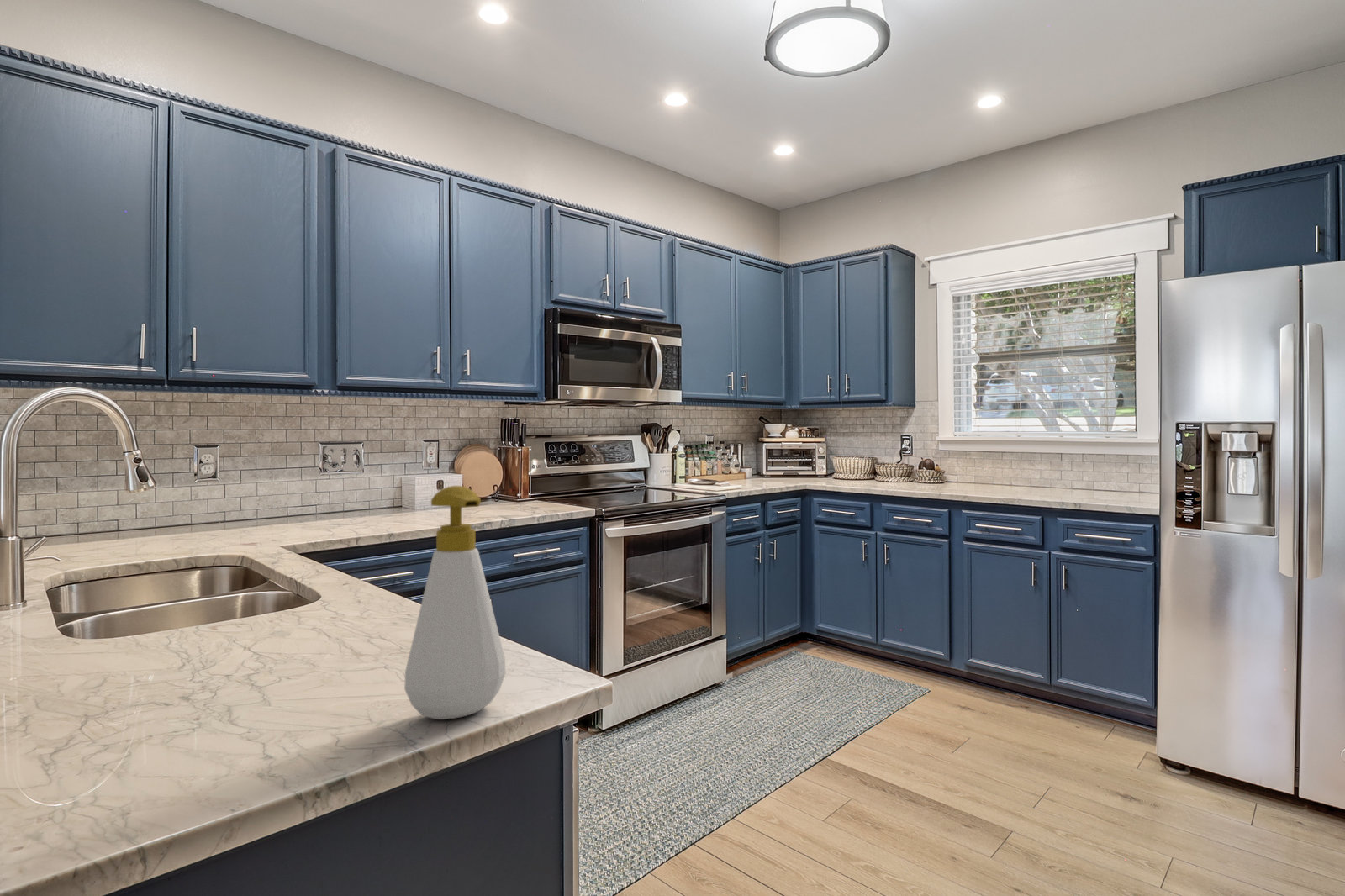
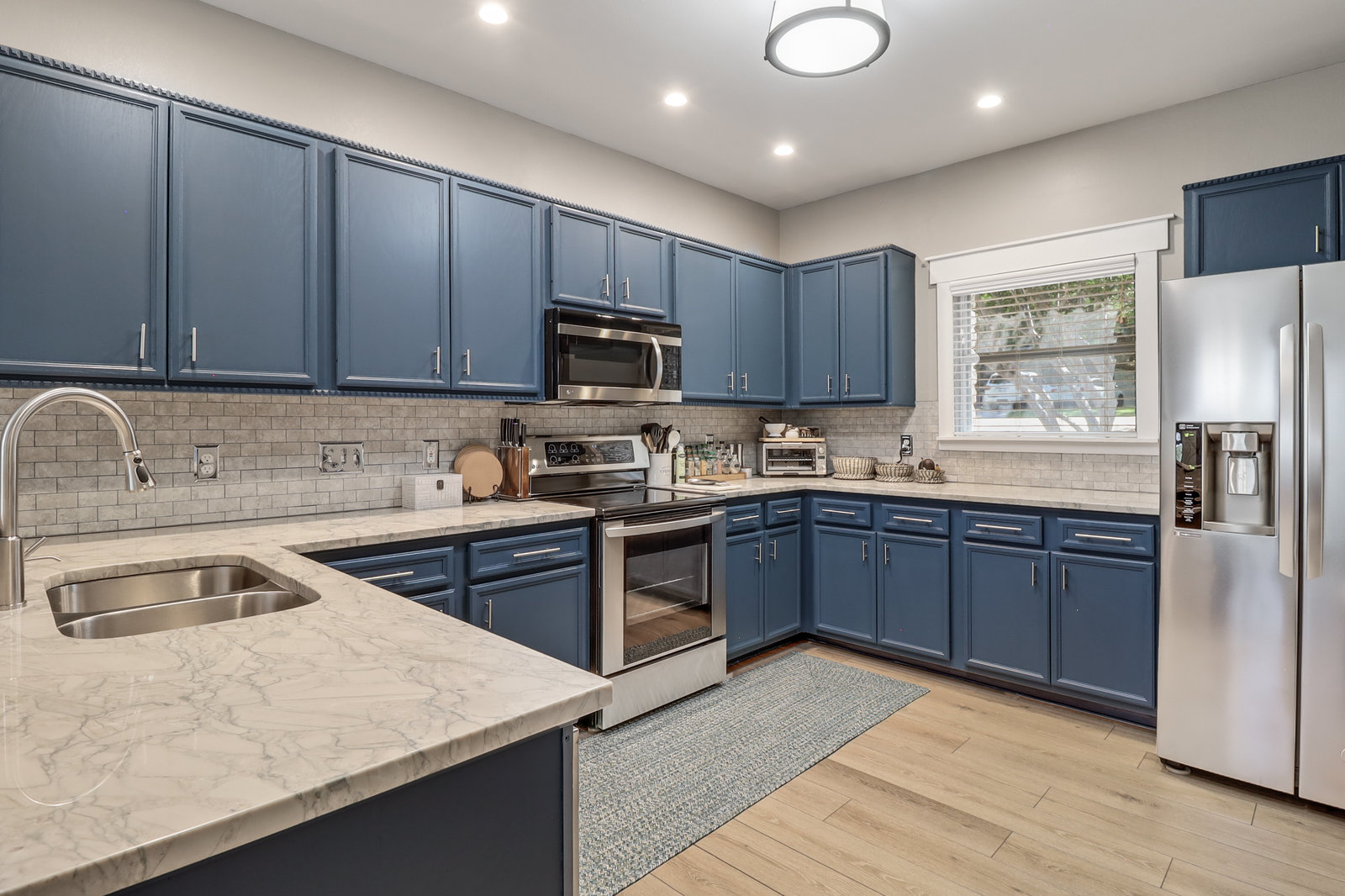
- soap bottle (458, 600)
